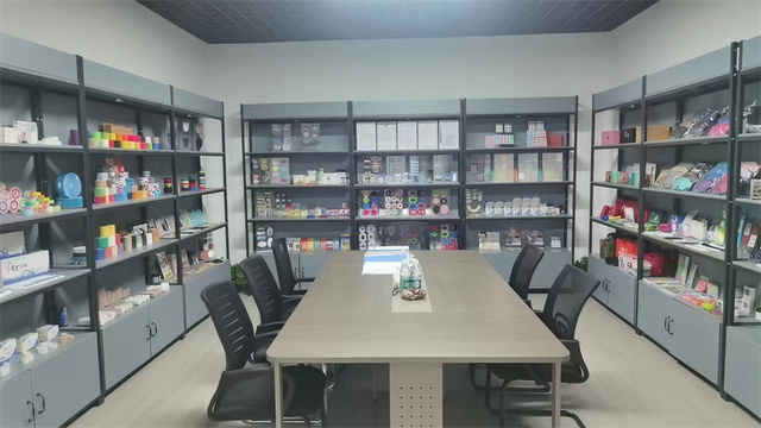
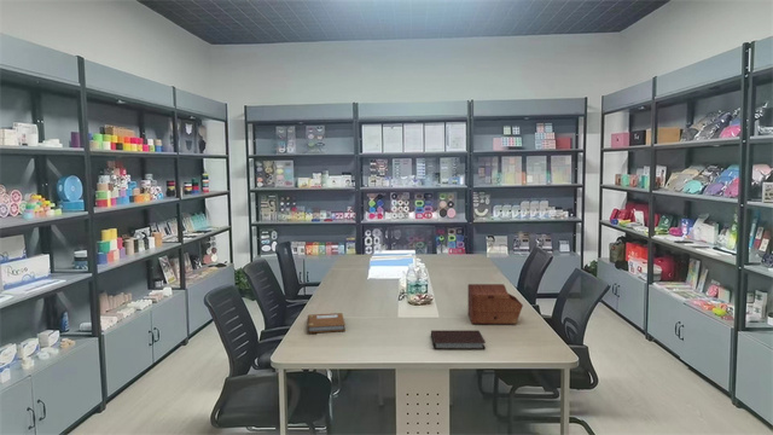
+ sewing box (494, 303)
+ notebook (457, 338)
+ notebook (325, 321)
